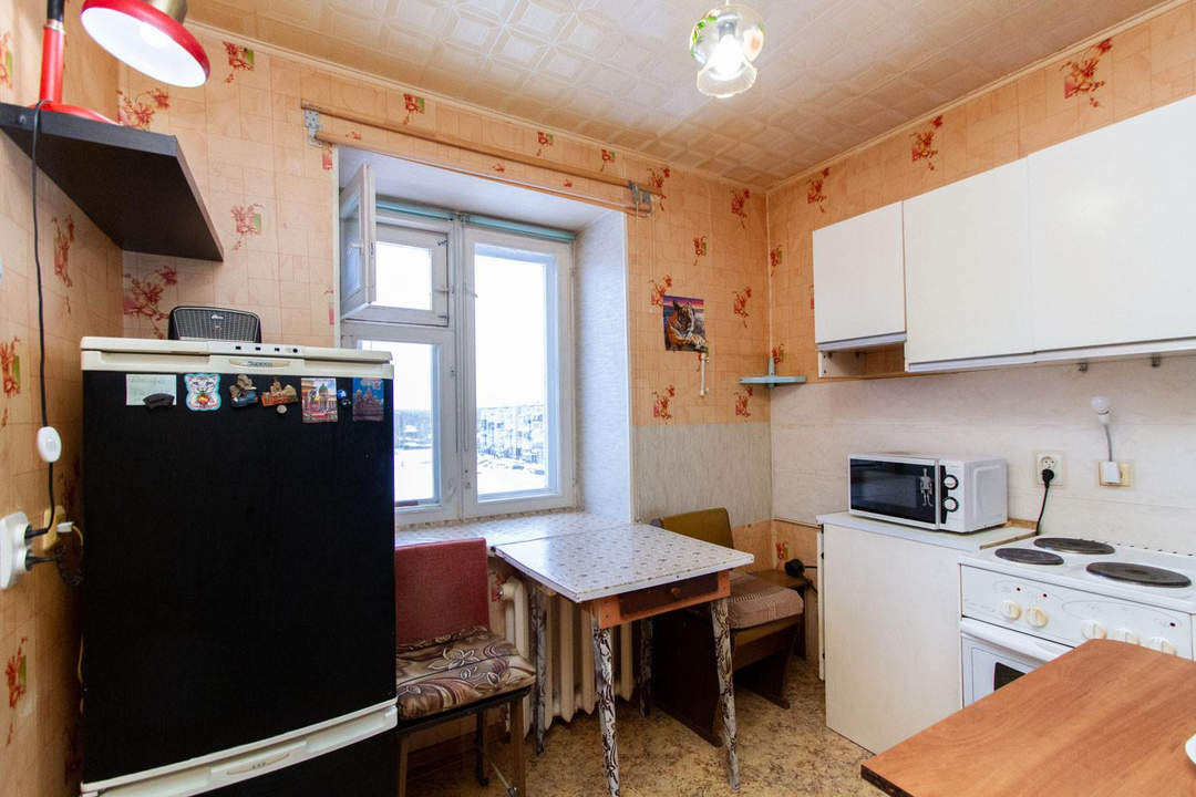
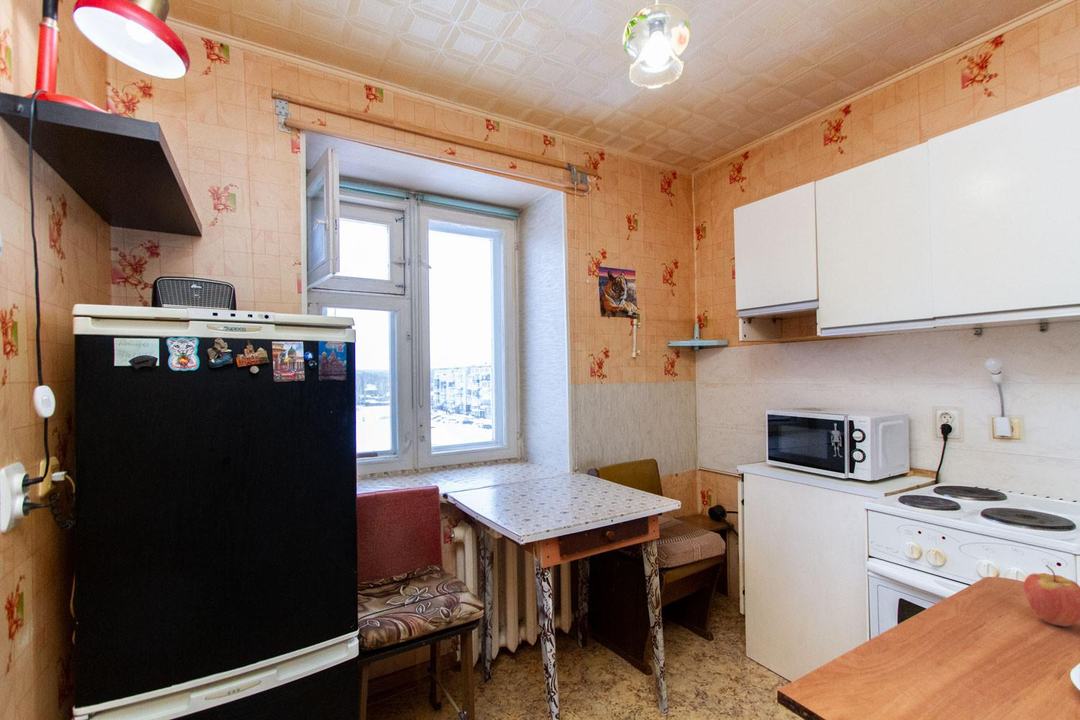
+ fruit (1054, 594)
